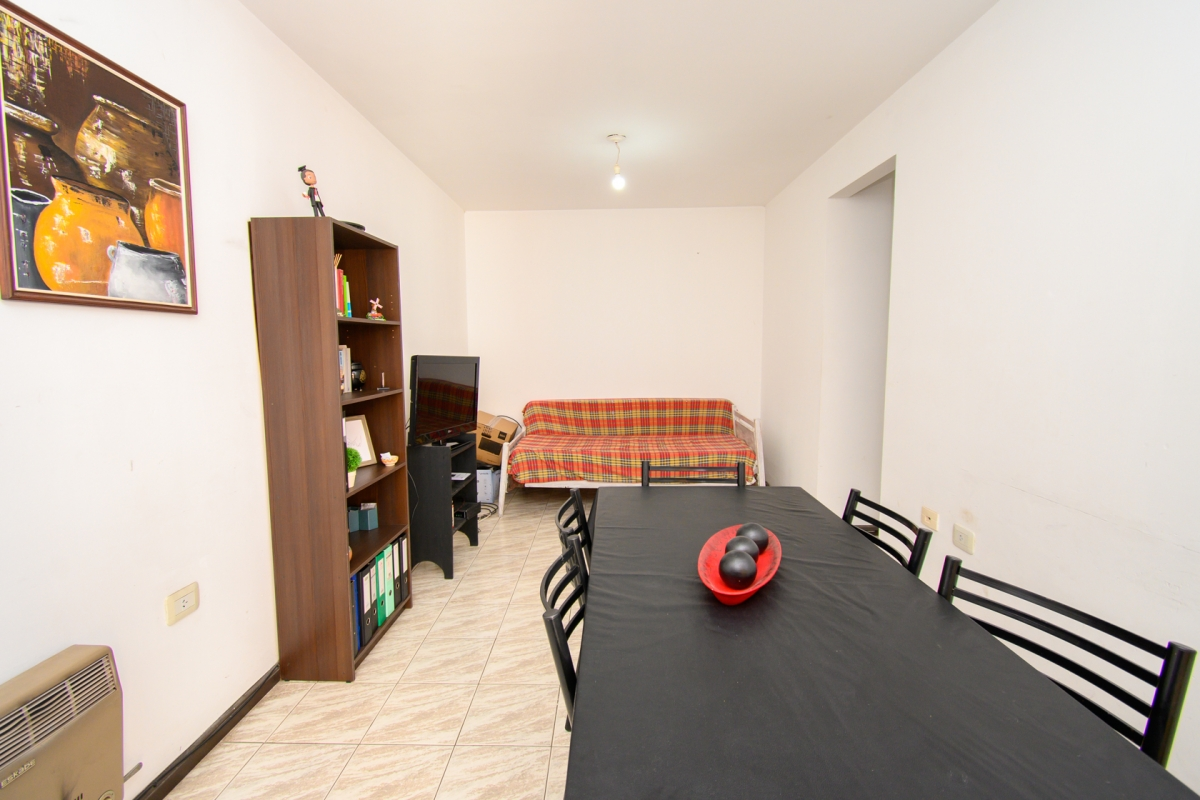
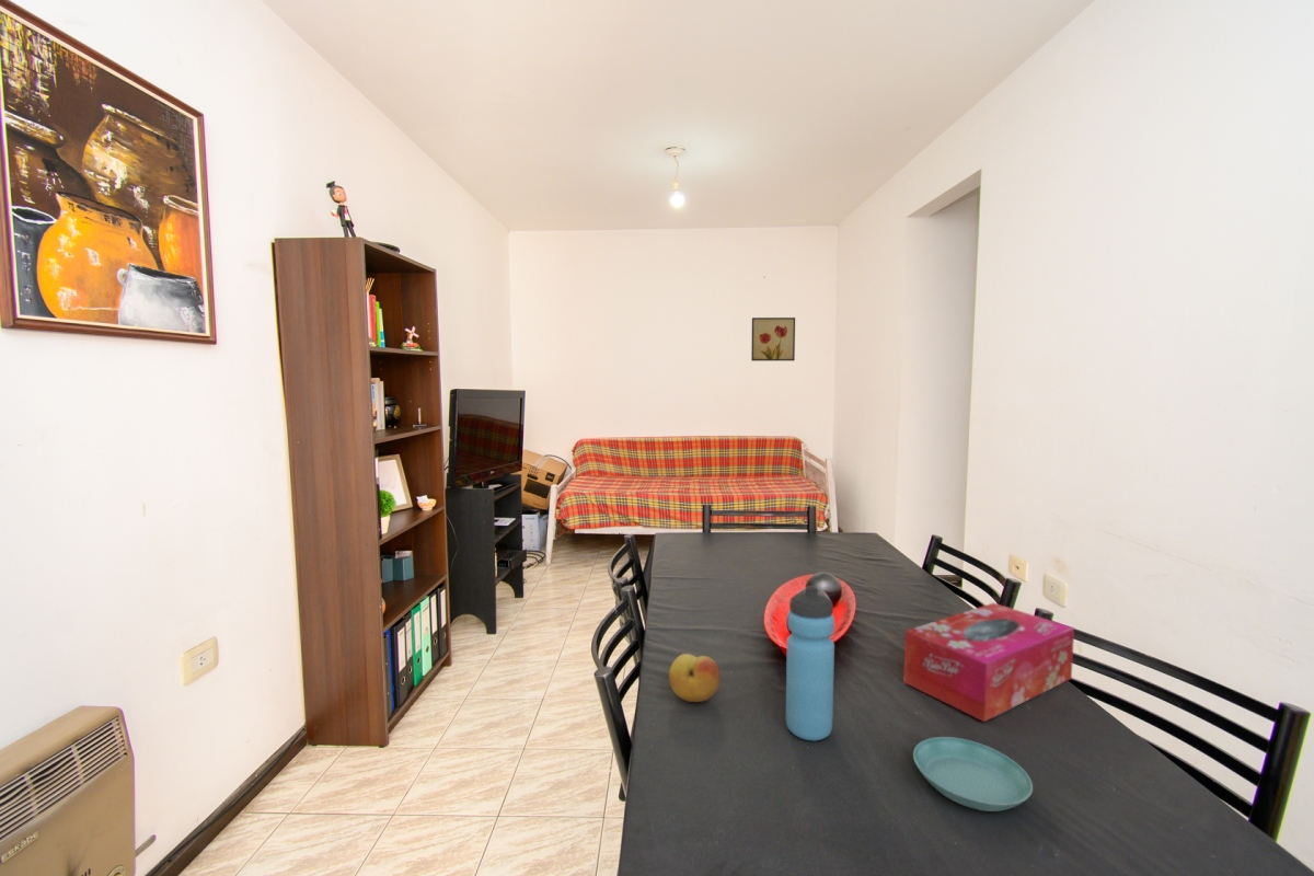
+ saucer (969, 775)
+ fruit (694, 678)
+ tissue box (989, 655)
+ water bottle (809, 658)
+ wall art (773, 338)
